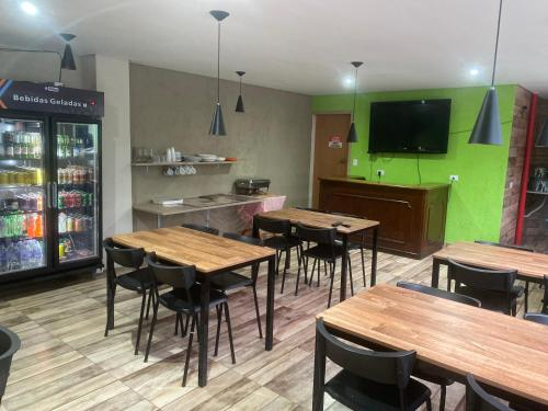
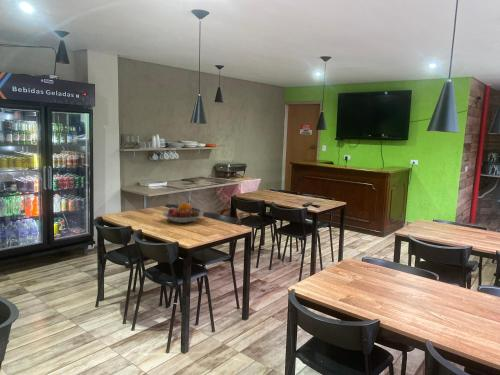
+ fruit bowl (182, 212)
